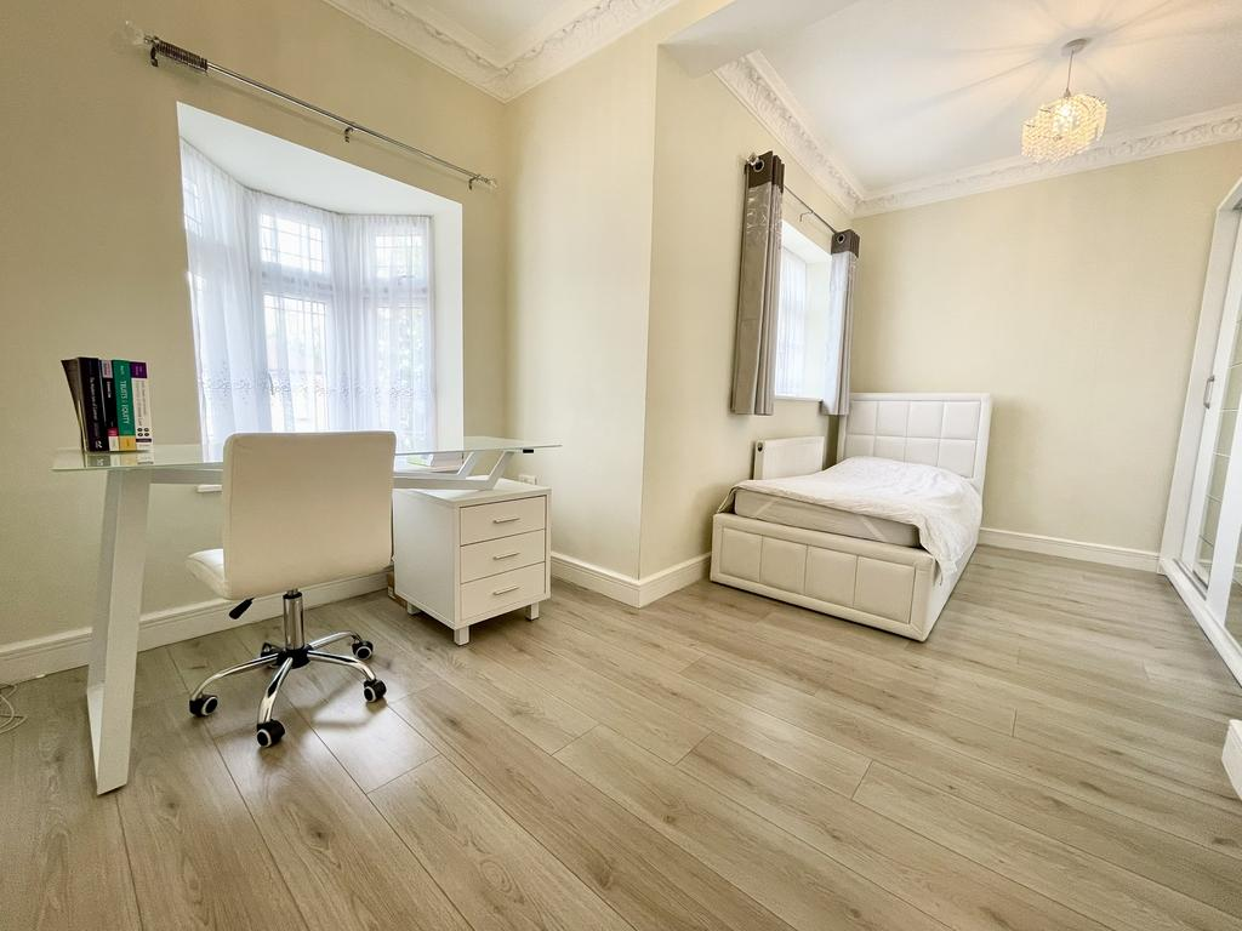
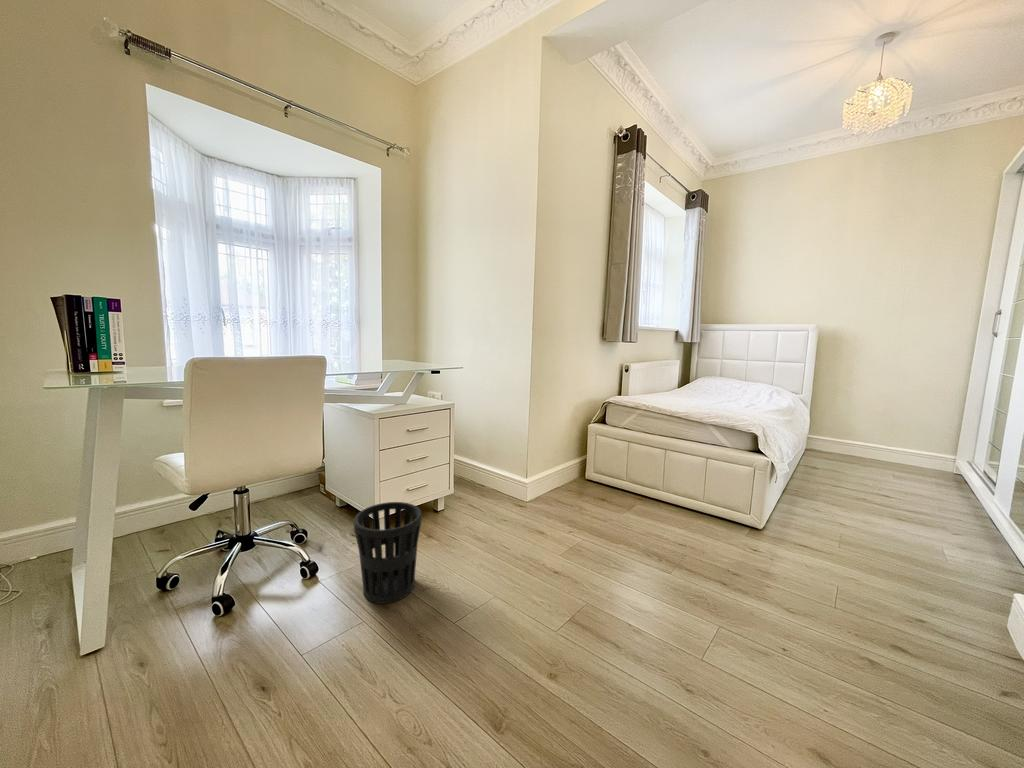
+ wastebasket (389, 551)
